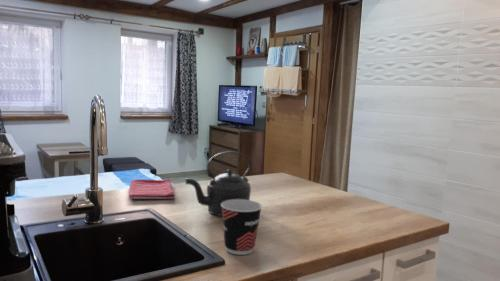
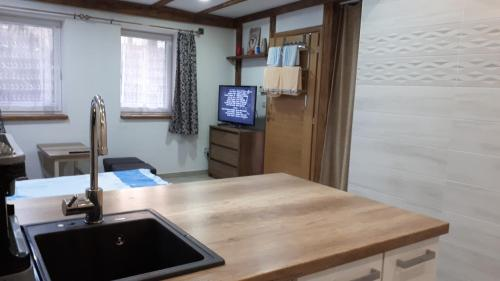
- dish towel (151, 188)
- cup (240, 227)
- kettle (218, 182)
